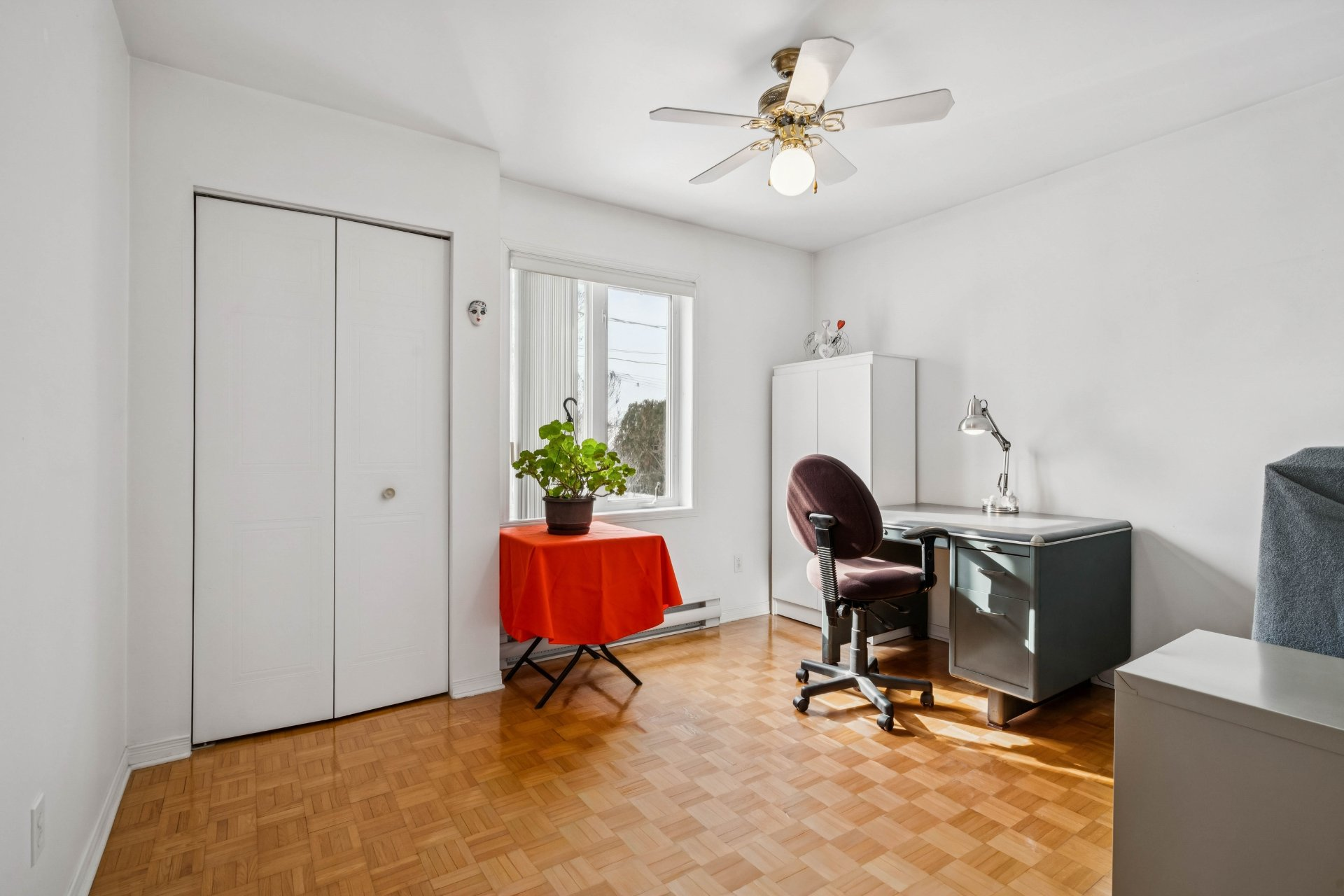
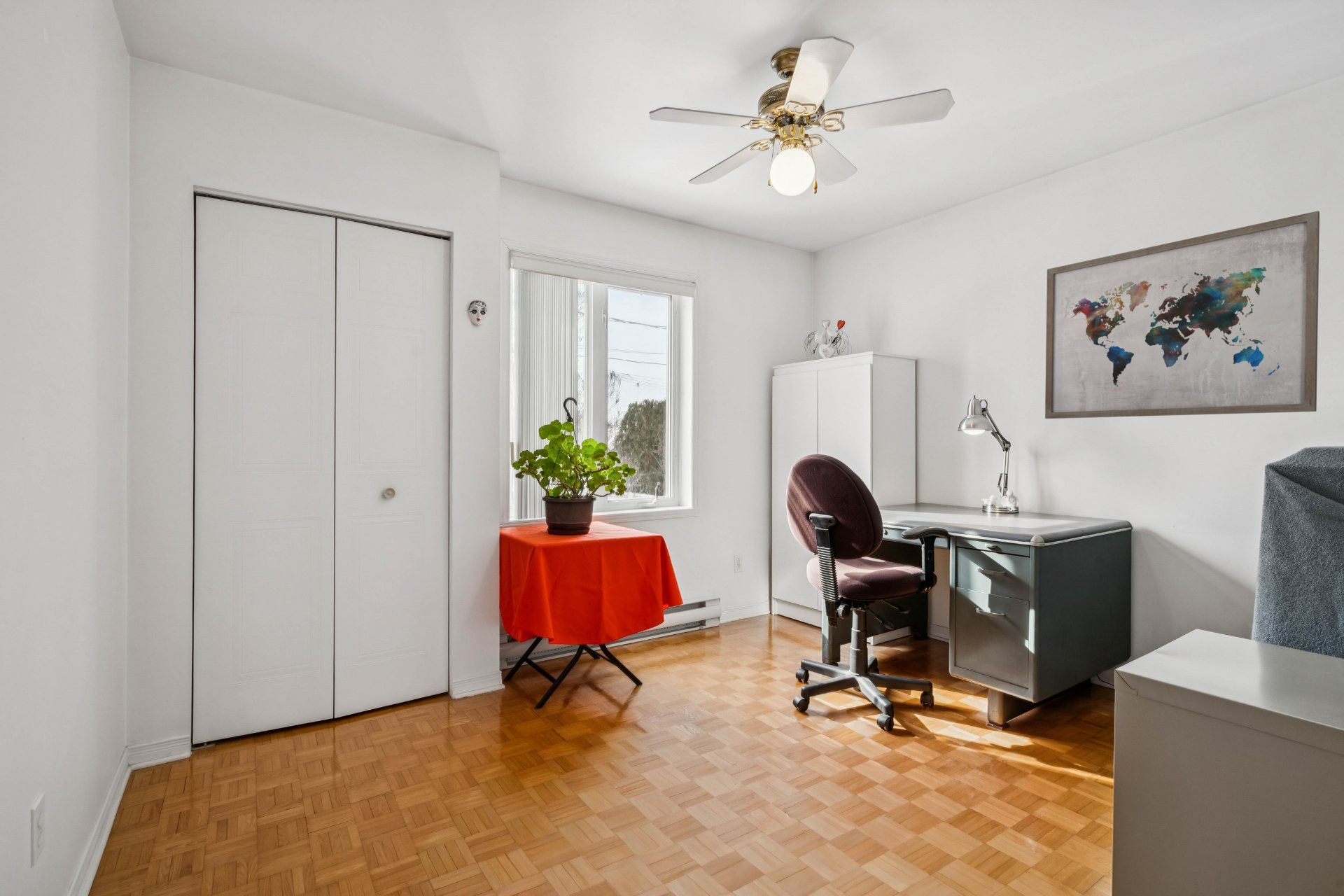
+ wall art (1162, 330)
